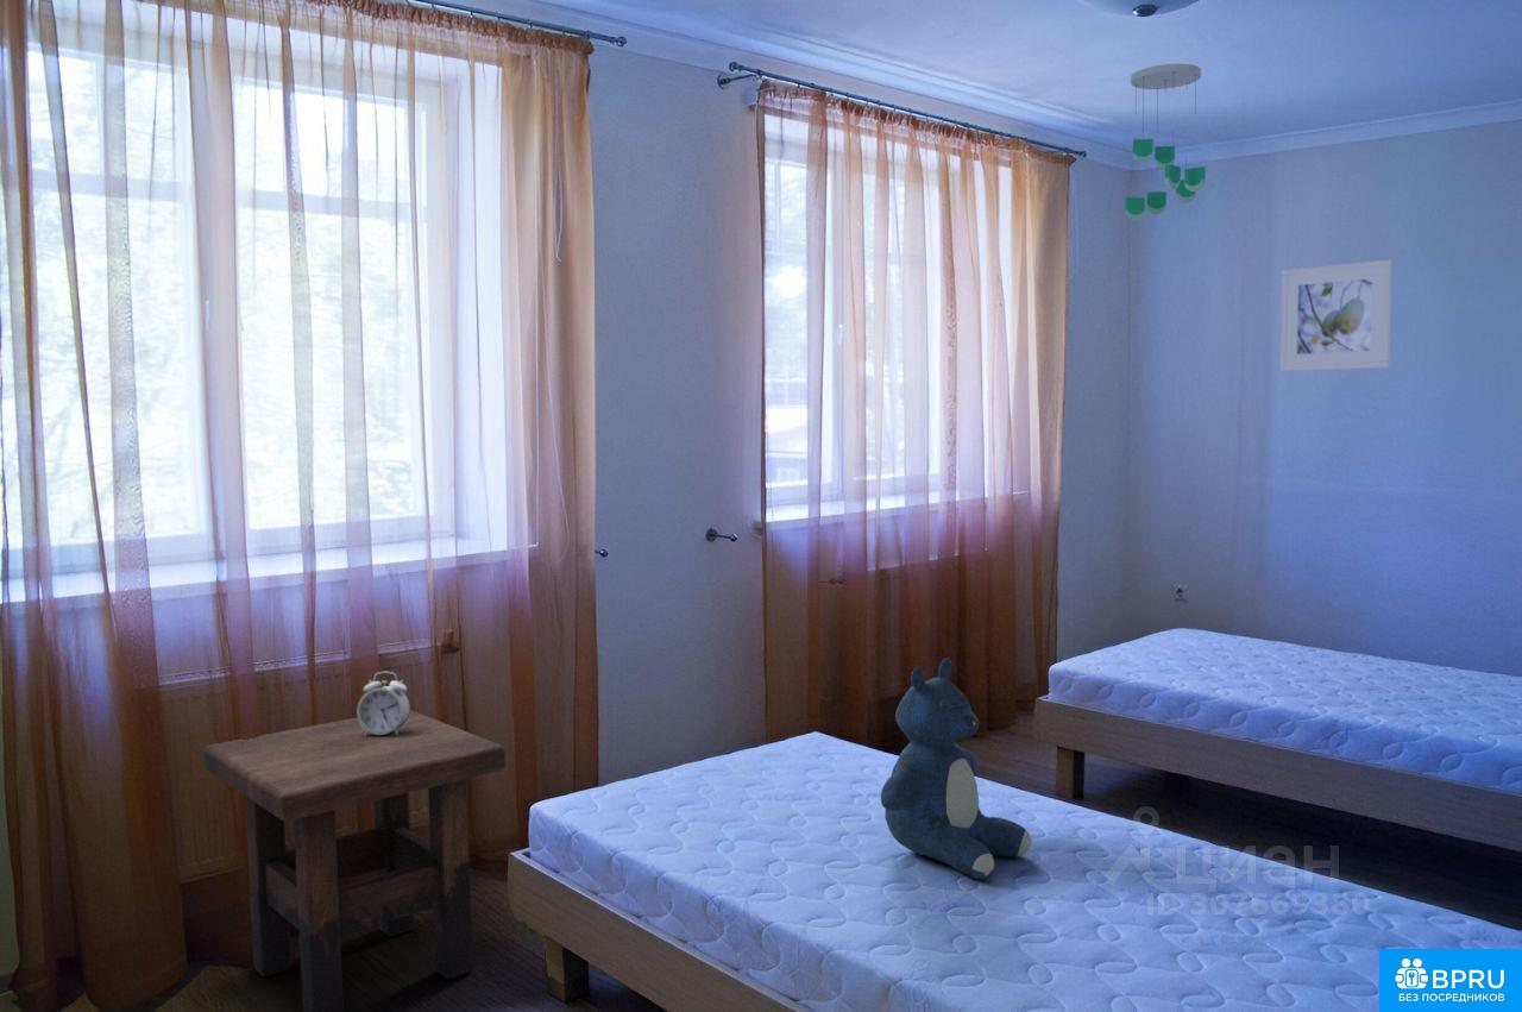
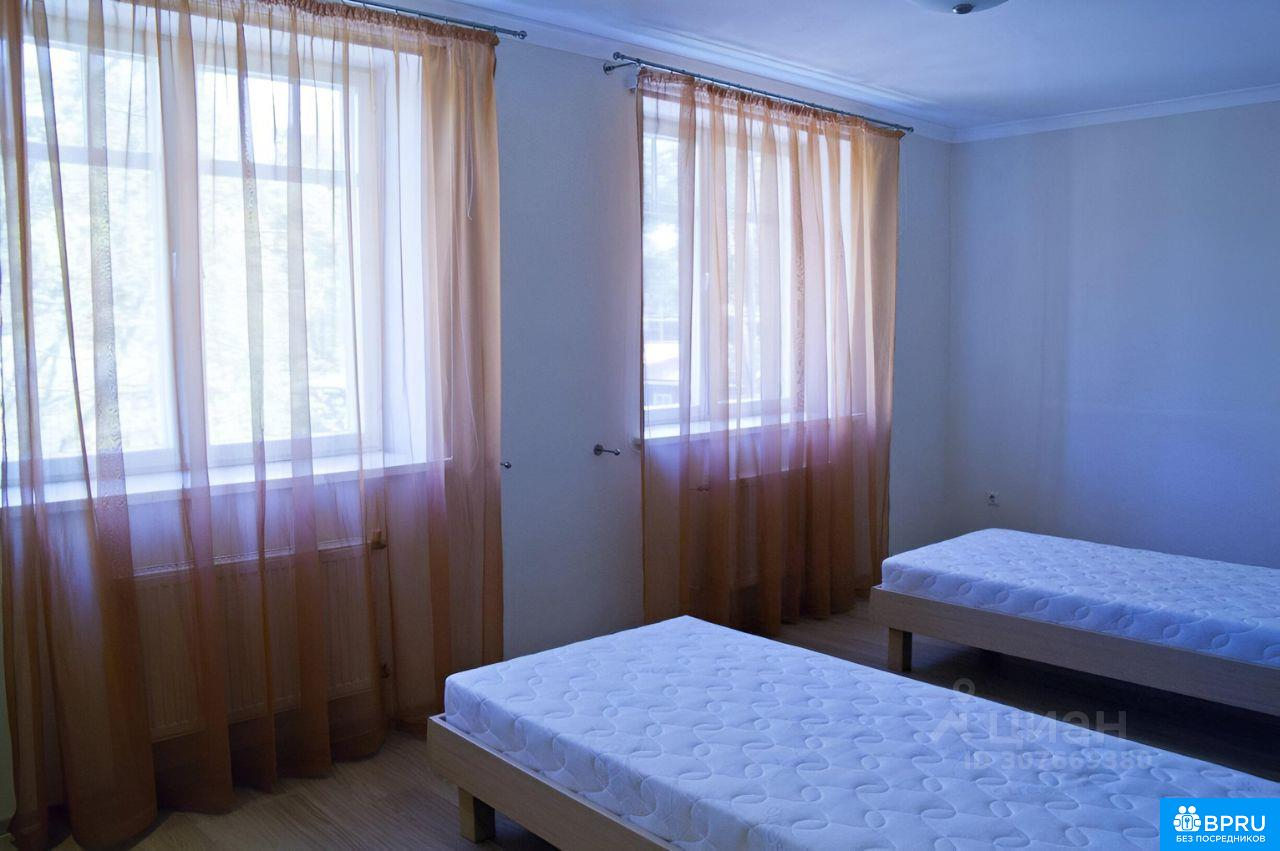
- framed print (1334, 316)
- ceiling mobile (1164, 146)
- side table (358, 859)
- alarm clock (383, 702)
- teddy bear (955, 761)
